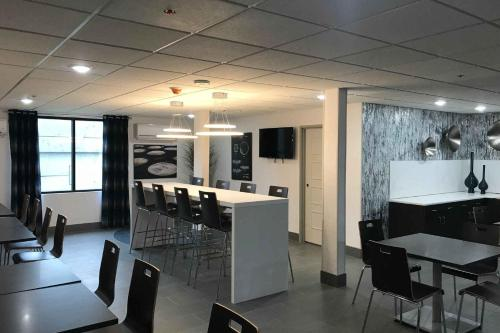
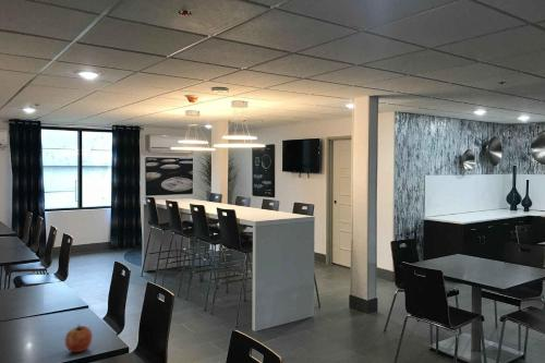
+ fruit (78, 337)
